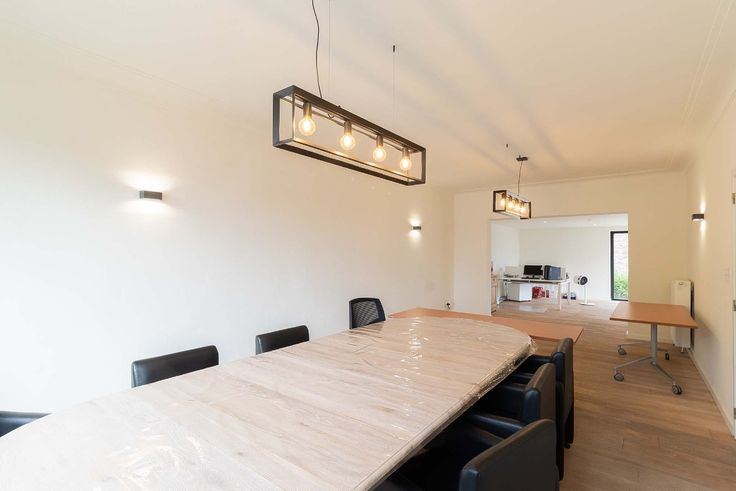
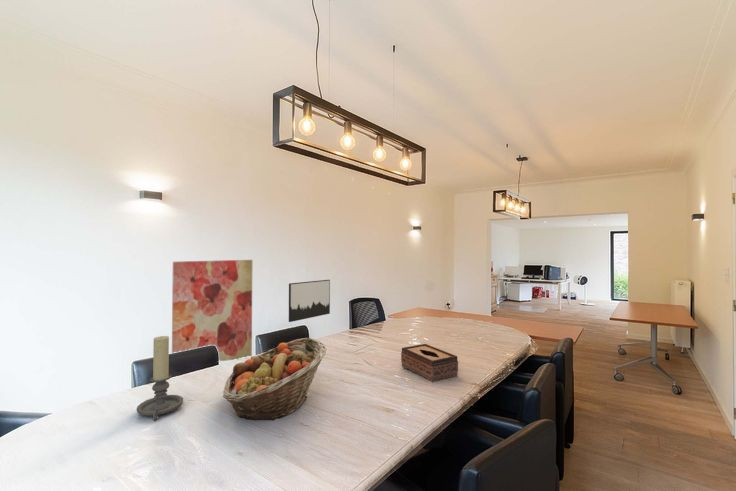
+ candle holder (159, 374)
+ wall art (215, 314)
+ fruit basket (276, 373)
+ tissue box (428, 361)
+ wall art (310, 299)
